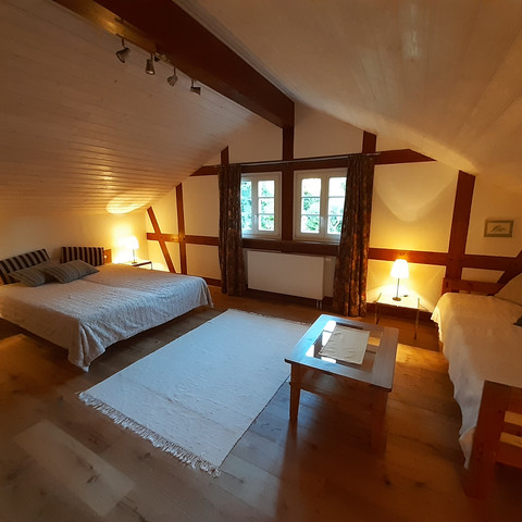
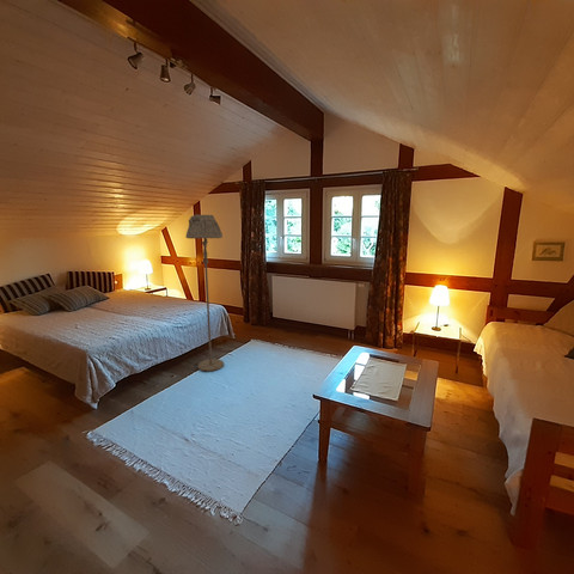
+ floor lamp (207, 293)
